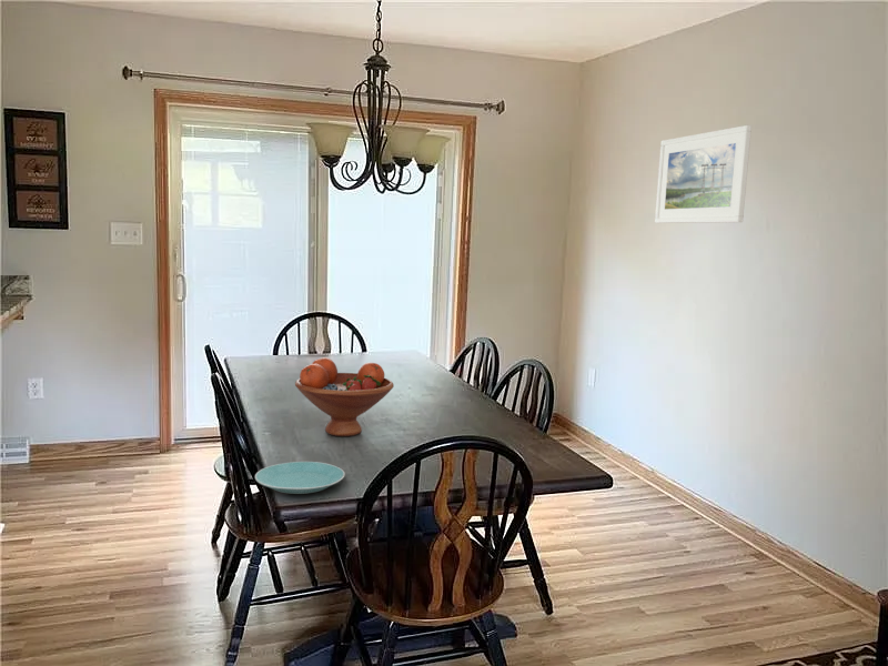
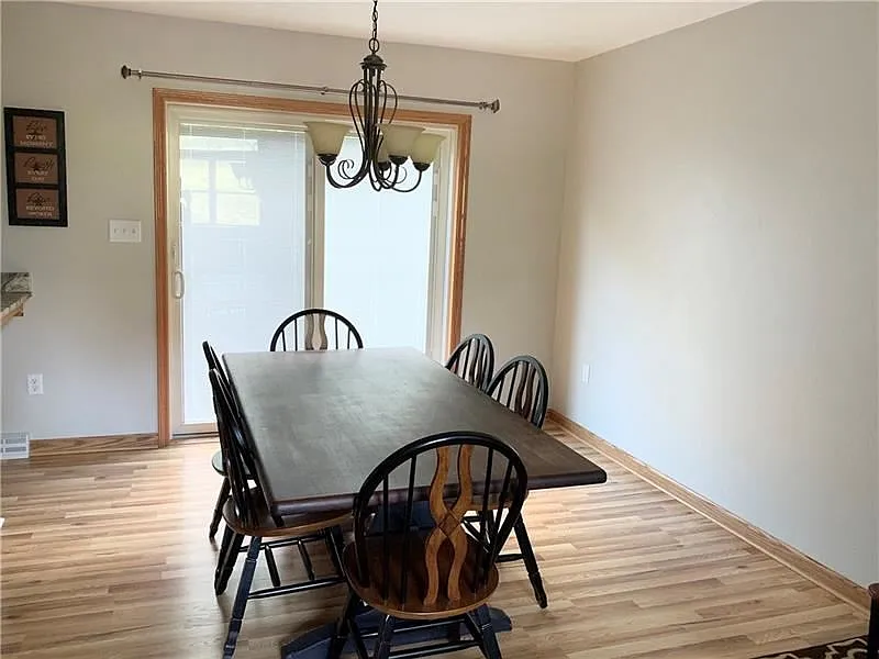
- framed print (698, 178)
- plate (300, 478)
- fruit bowl (344, 397)
